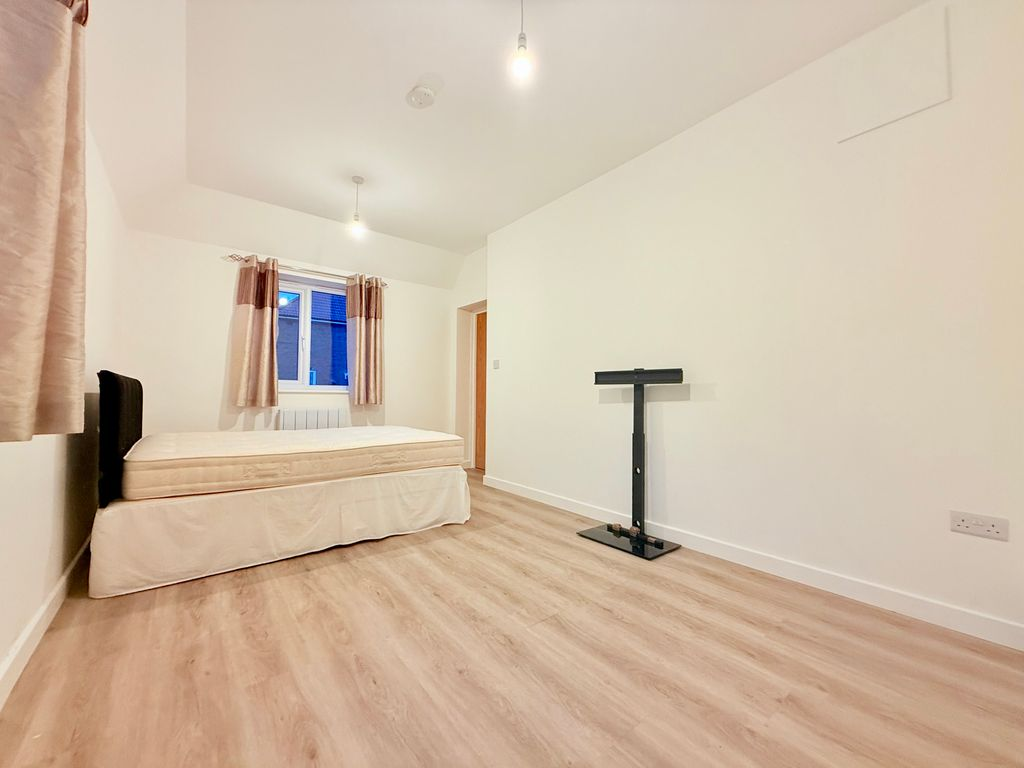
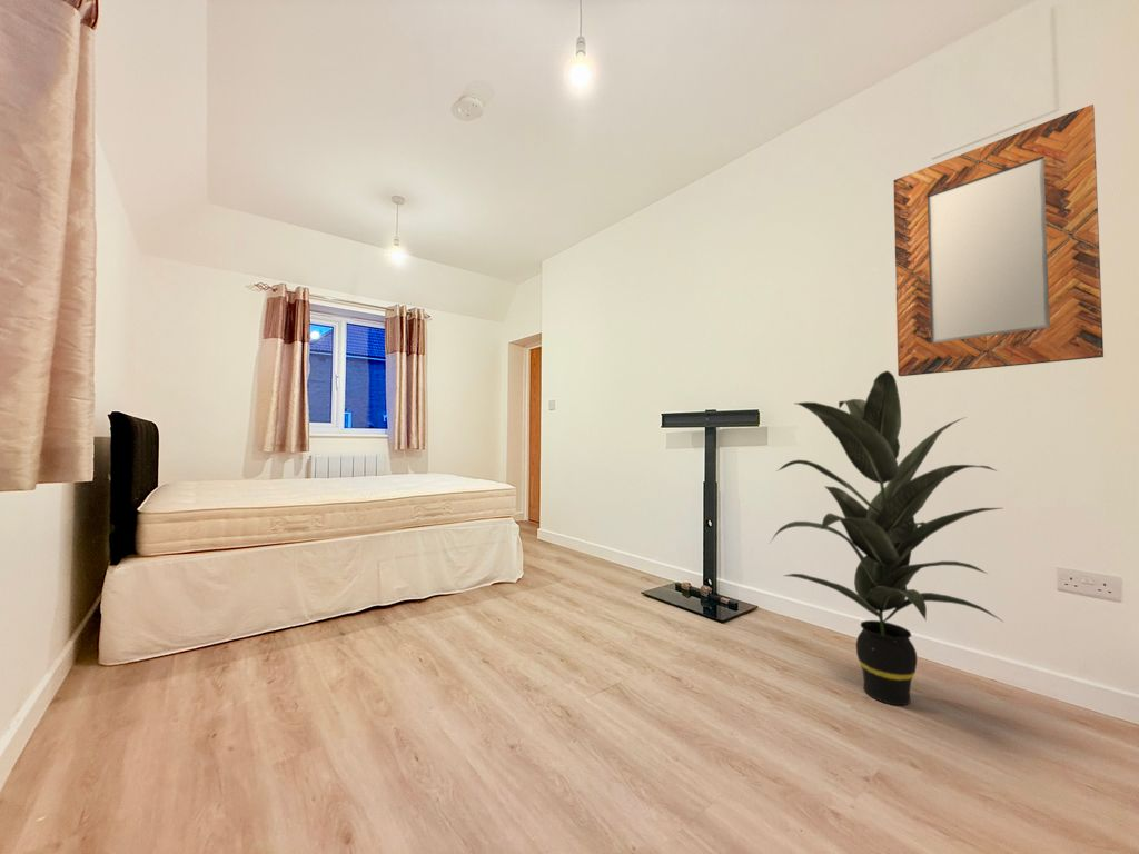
+ indoor plant (875, 535)
+ home mirror (984, 257)
